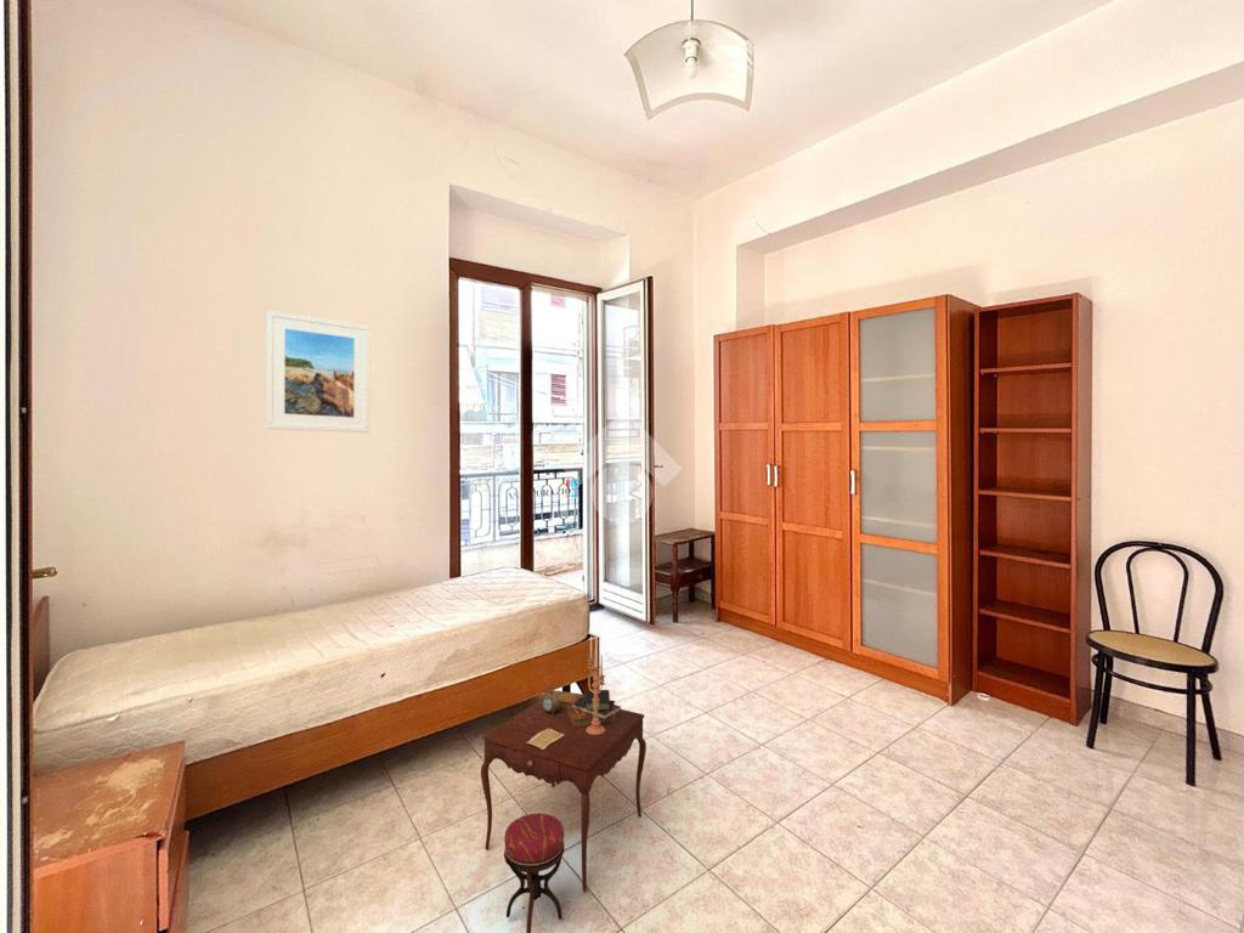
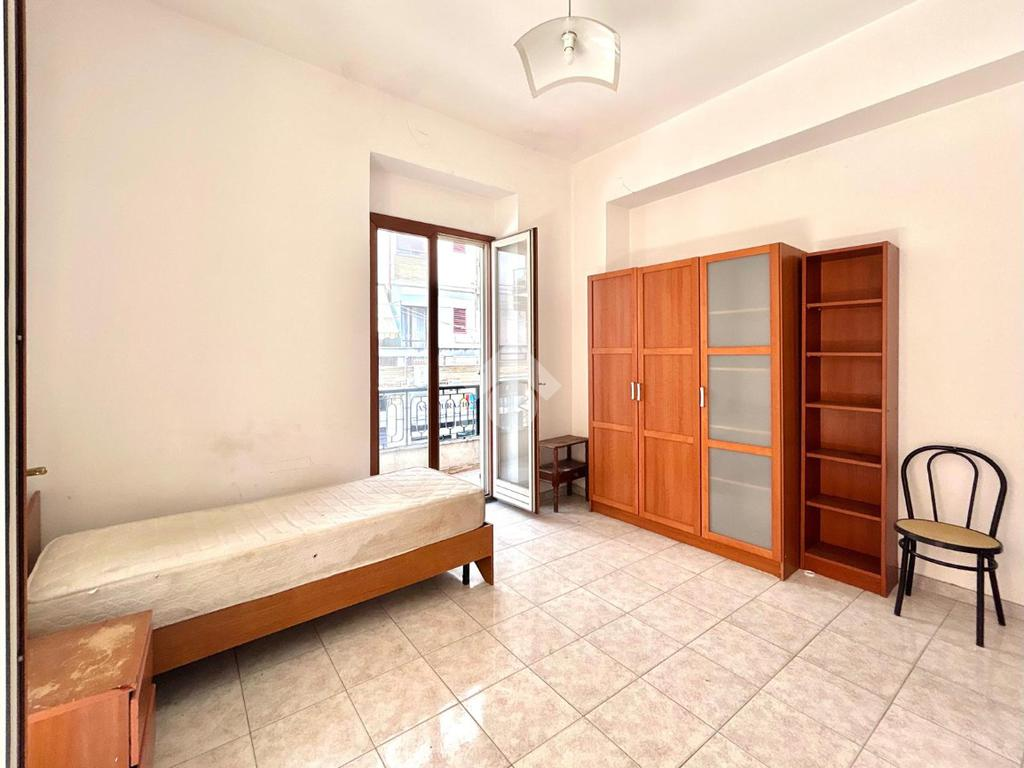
- side table (548, 746)
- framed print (320, 374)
